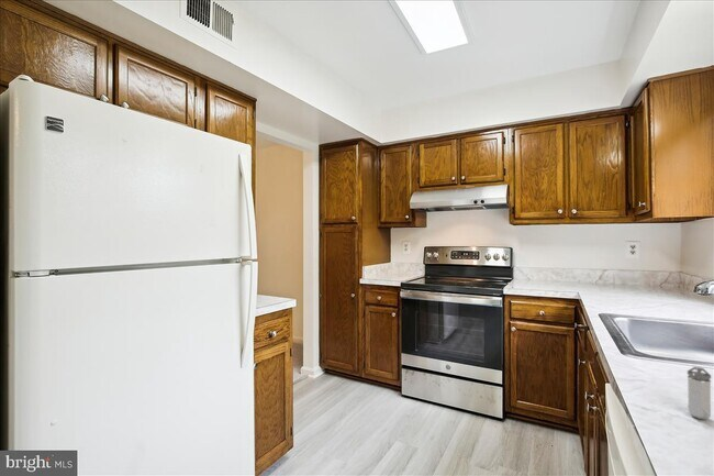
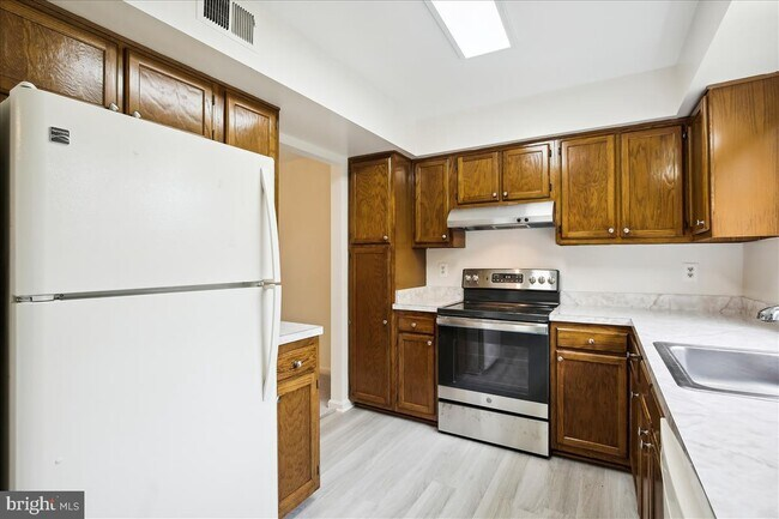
- shaker (699, 391)
